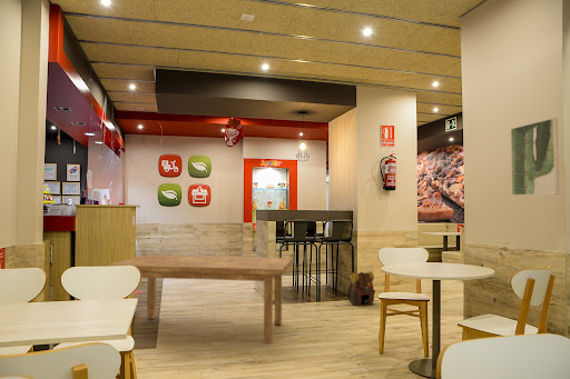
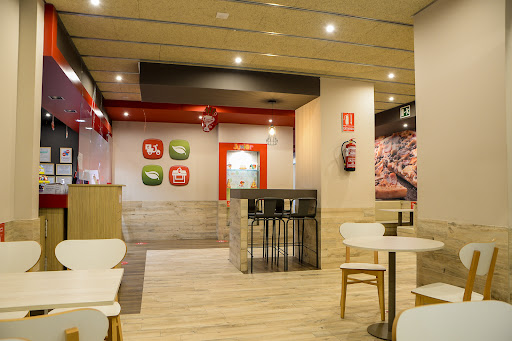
- backpack (360, 287)
- dining table (204, 278)
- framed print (532, 159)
